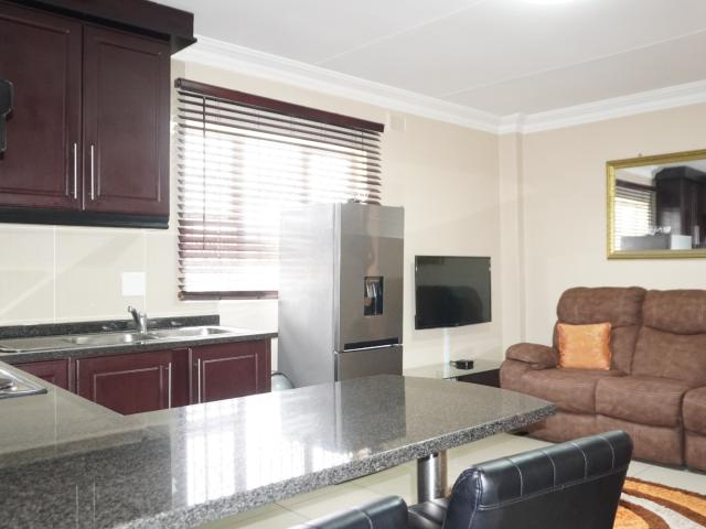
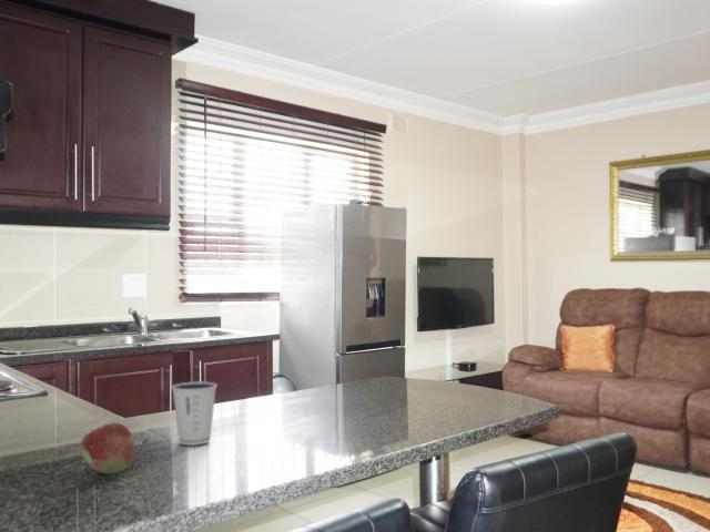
+ fruit (108, 447)
+ dixie cup (194, 413)
